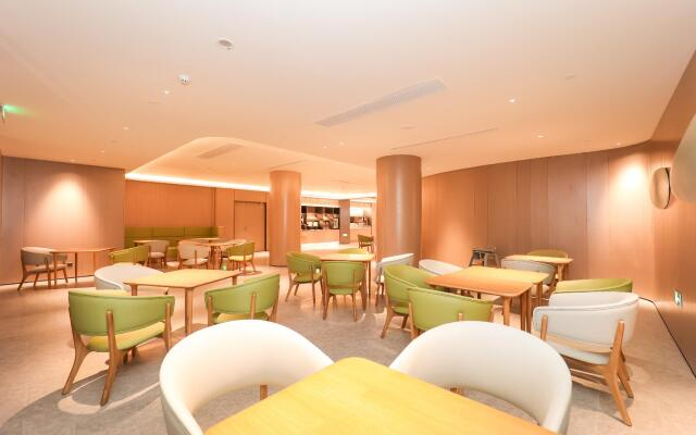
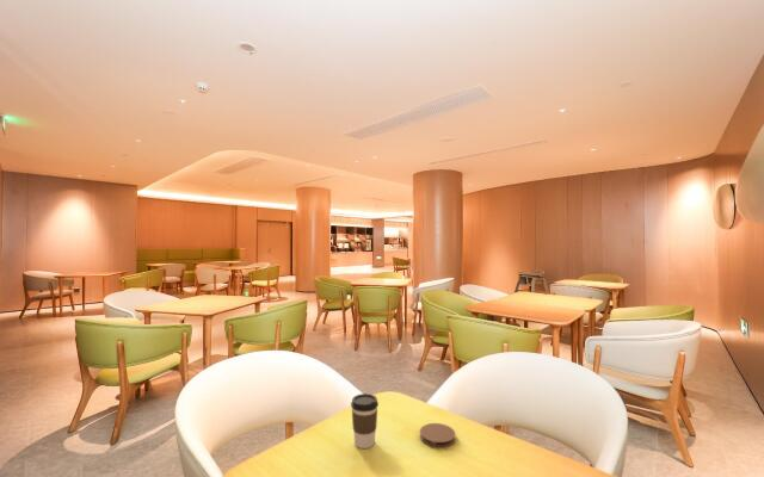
+ coaster (437, 434)
+ coffee cup (364, 420)
